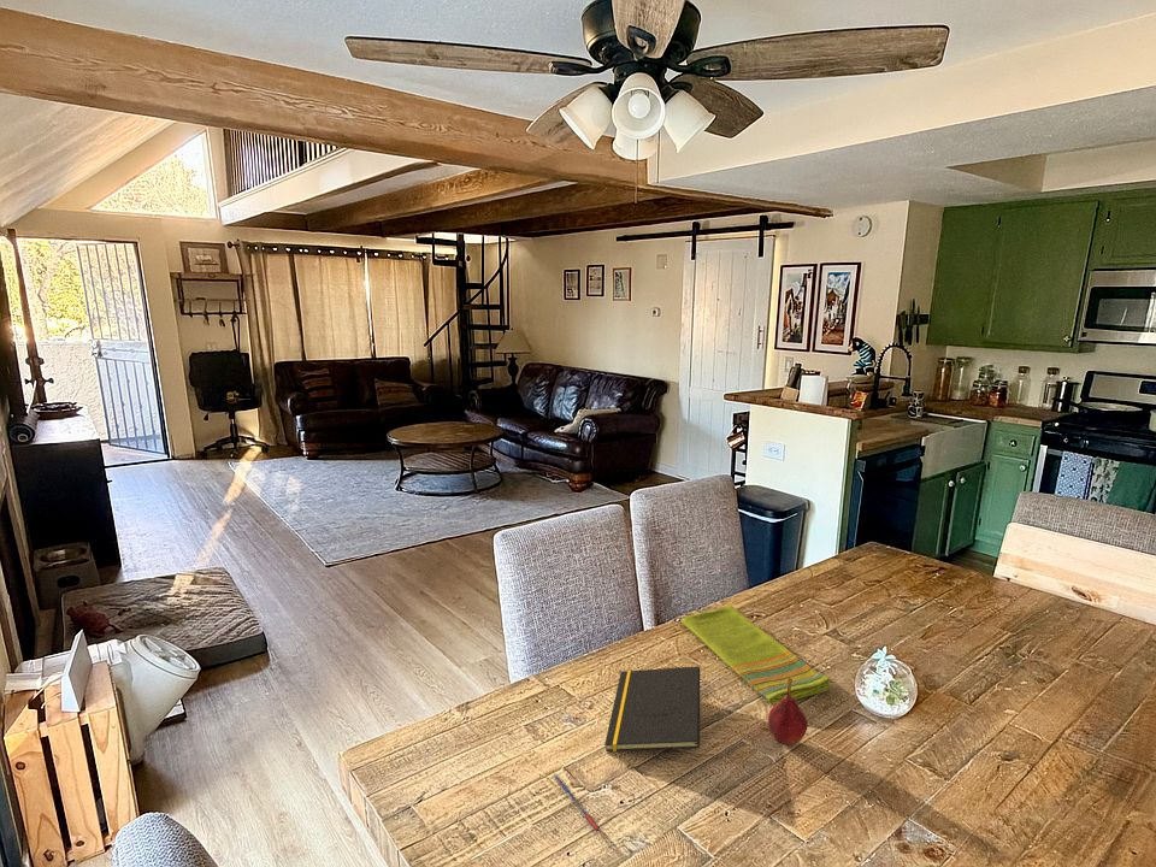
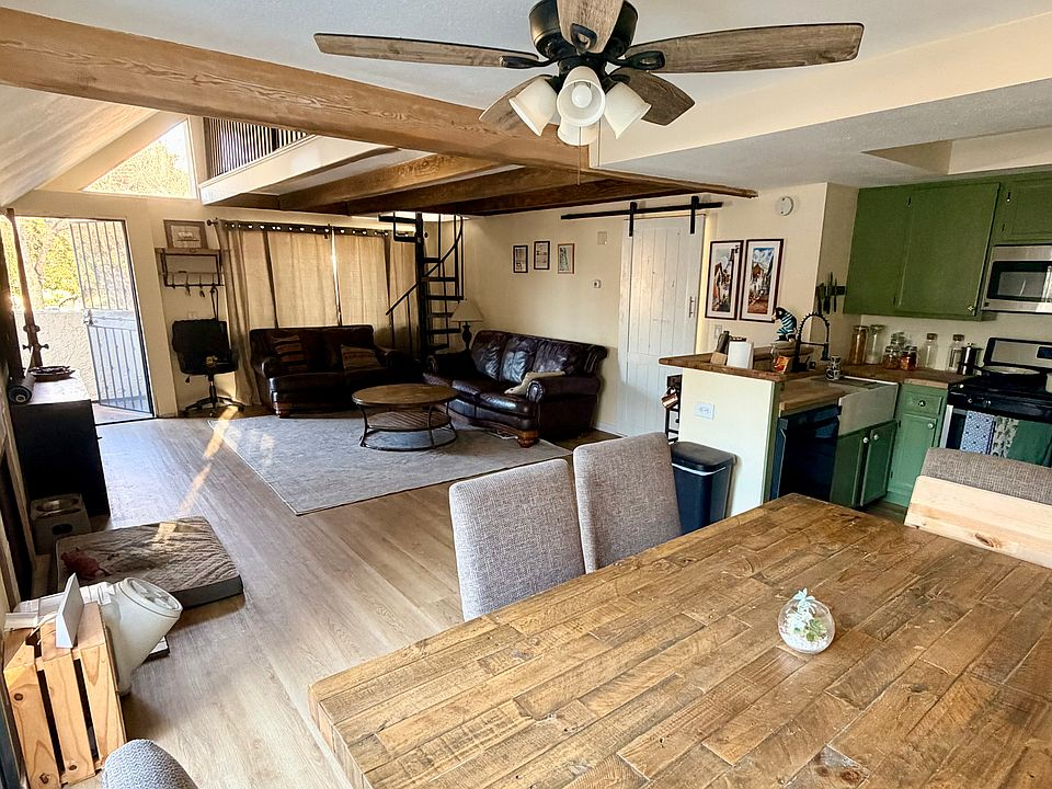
- dish towel (748, 648)
- notepad (655, 706)
- pen (574, 800)
- fruit (788, 710)
